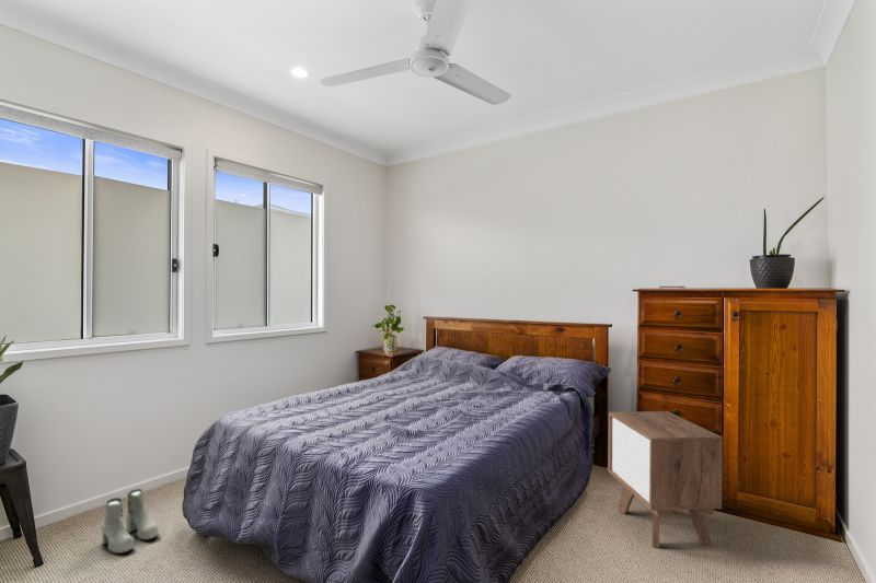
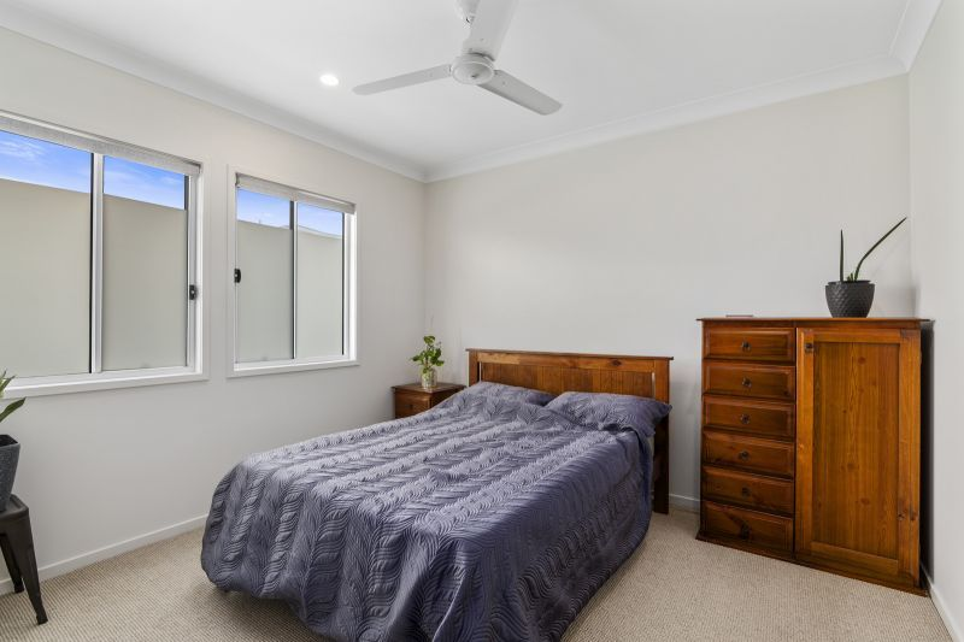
- boots (129, 518)
- nightstand (661, 475)
